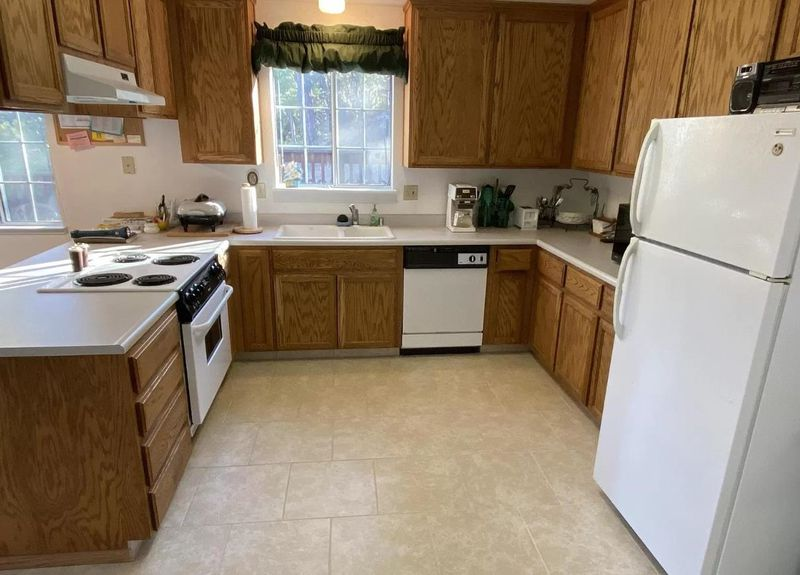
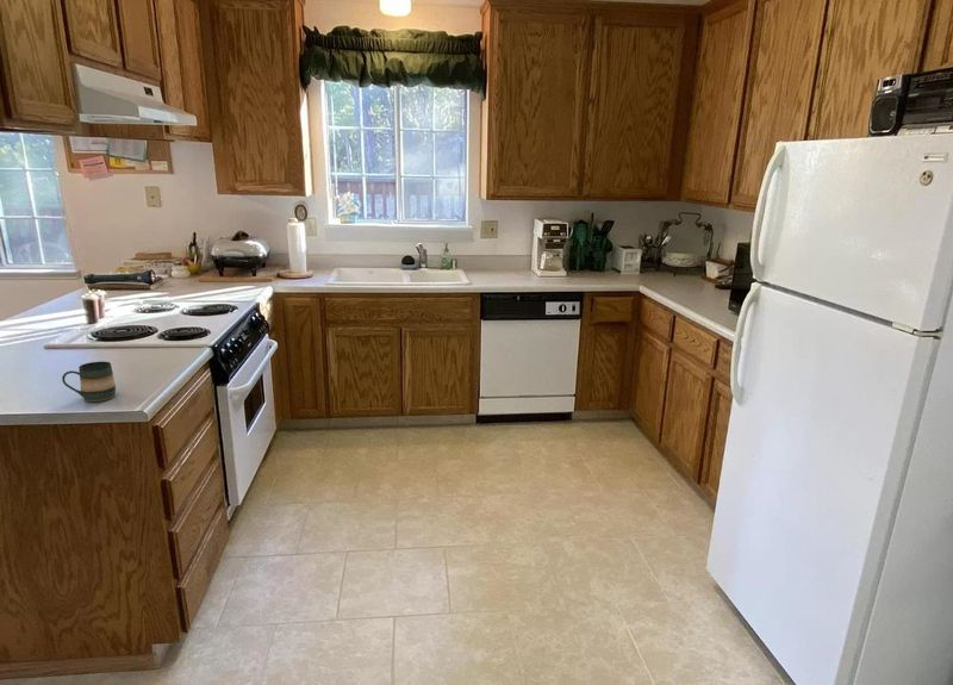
+ mug (89, 382)
